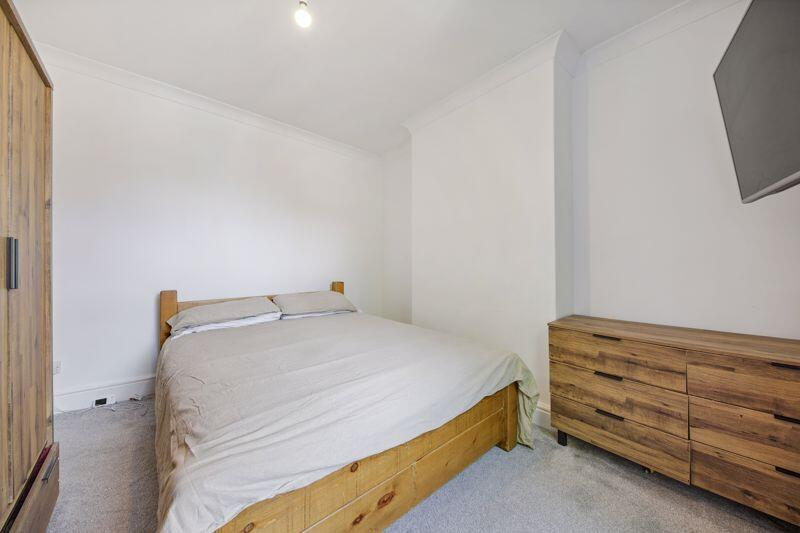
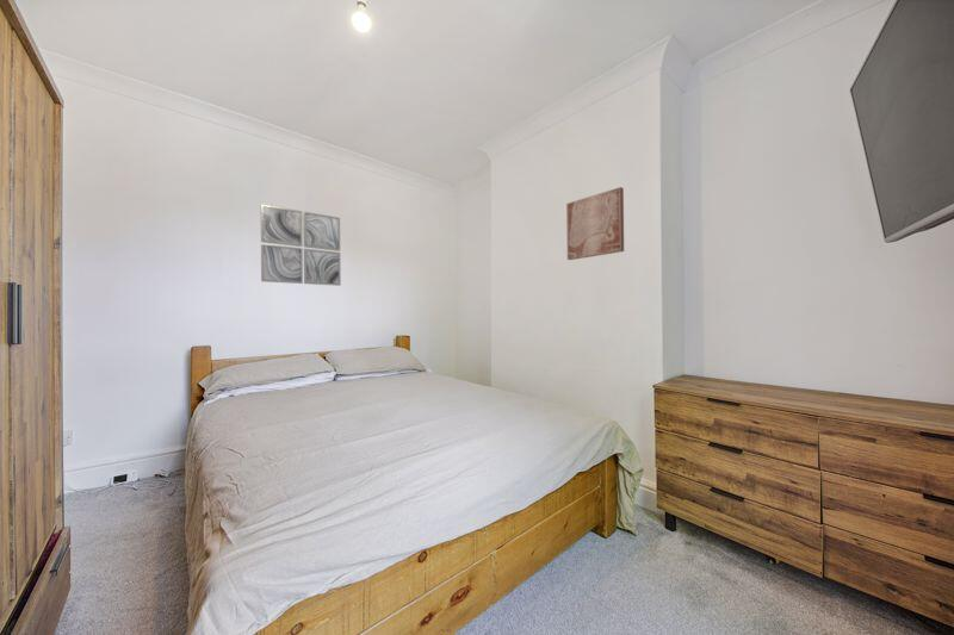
+ wall art (302, 248)
+ wall art (593, 225)
